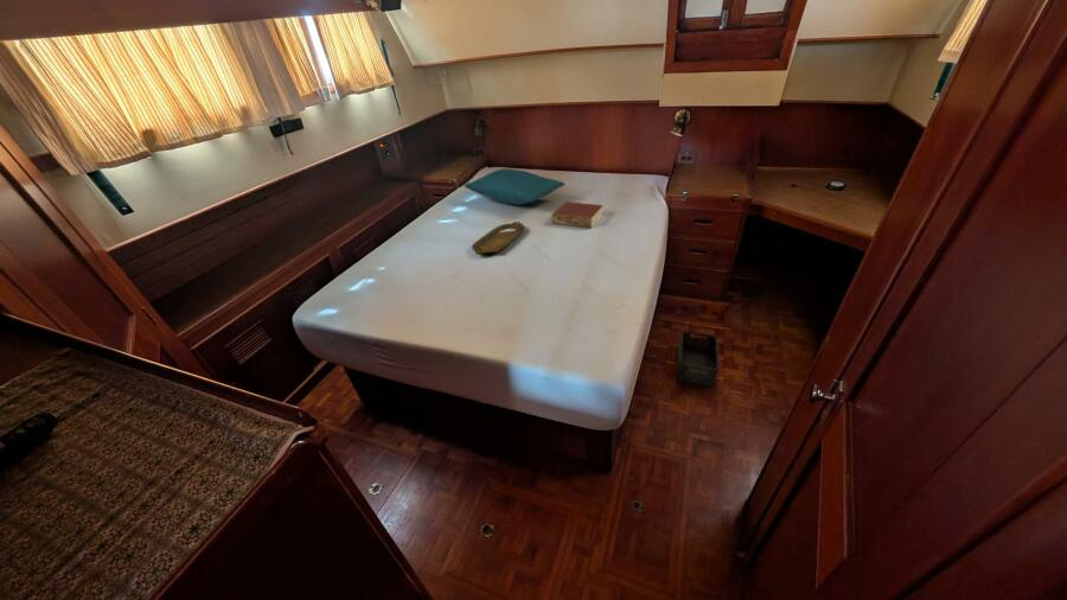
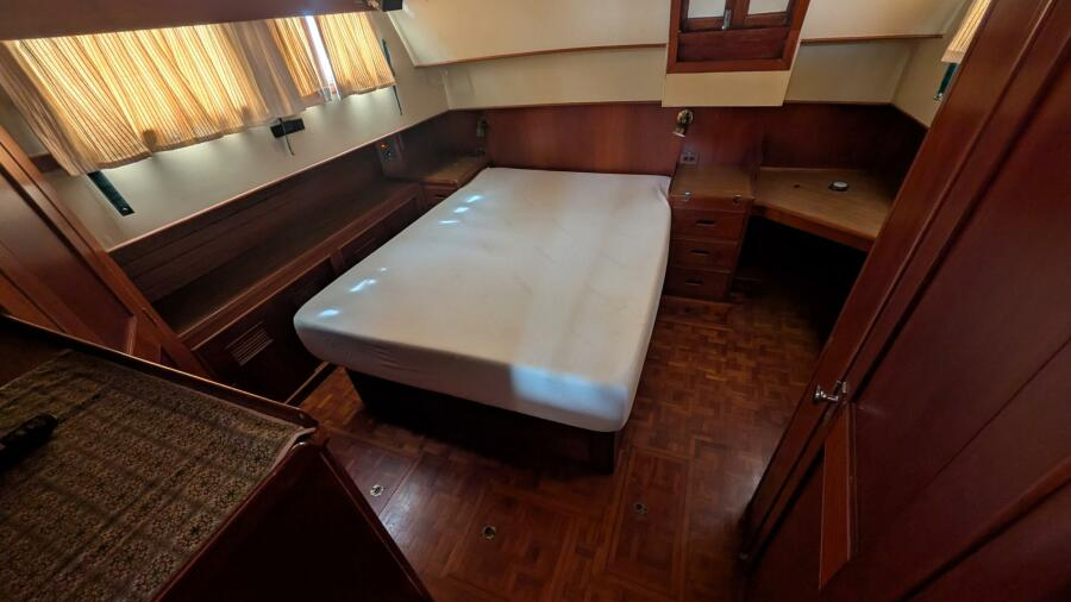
- storage bin (697, 357)
- serving tray (499, 238)
- book (577, 213)
- pillow (513, 186)
